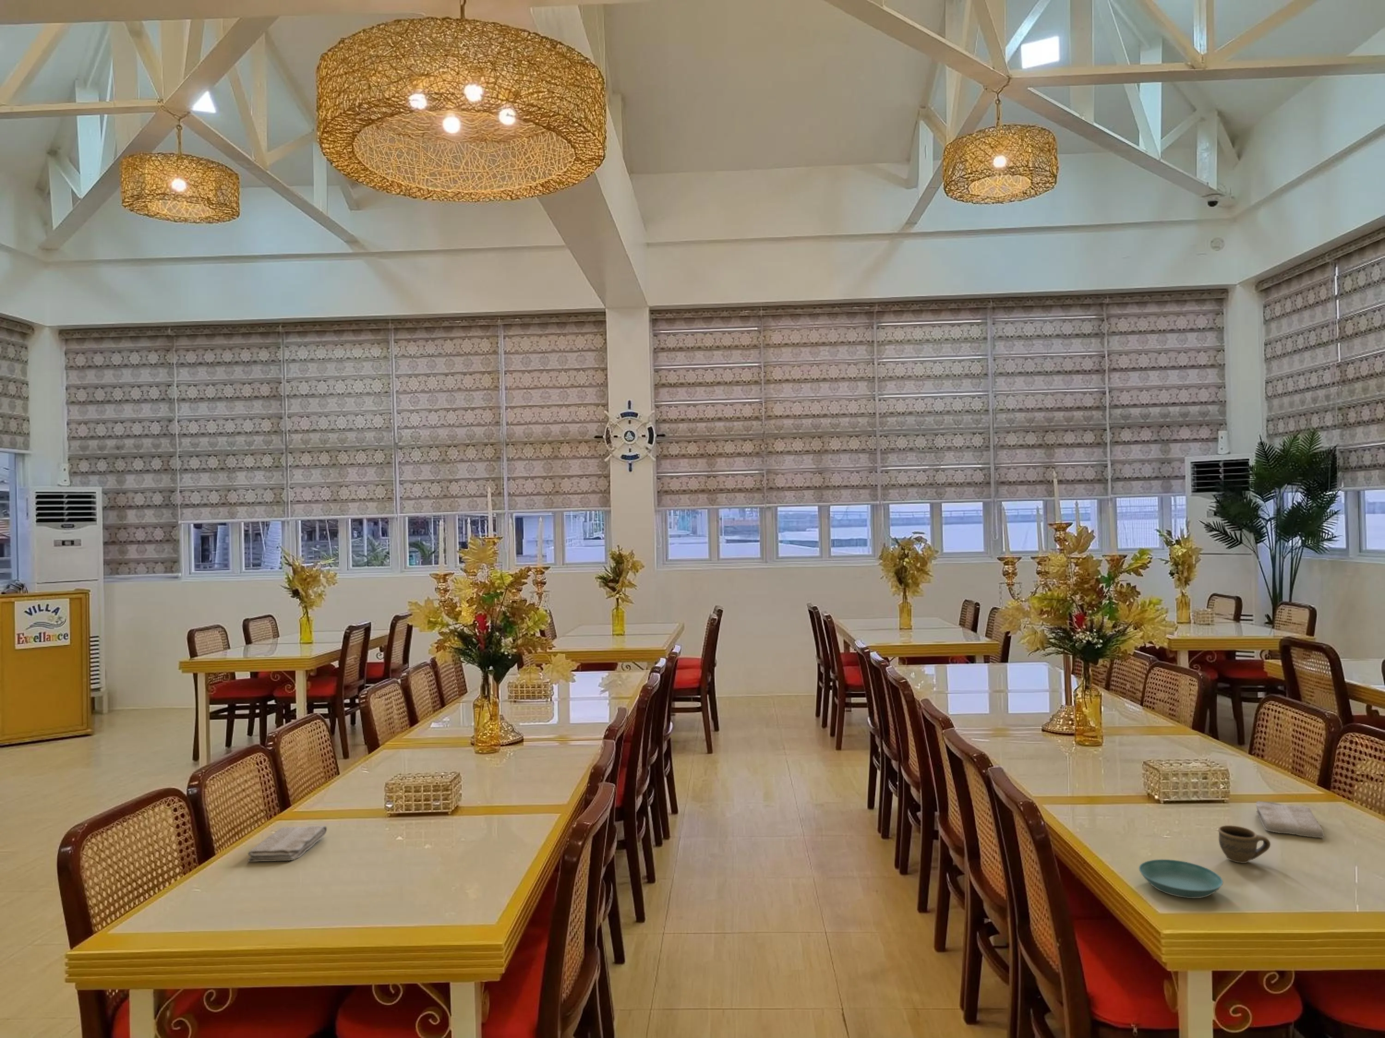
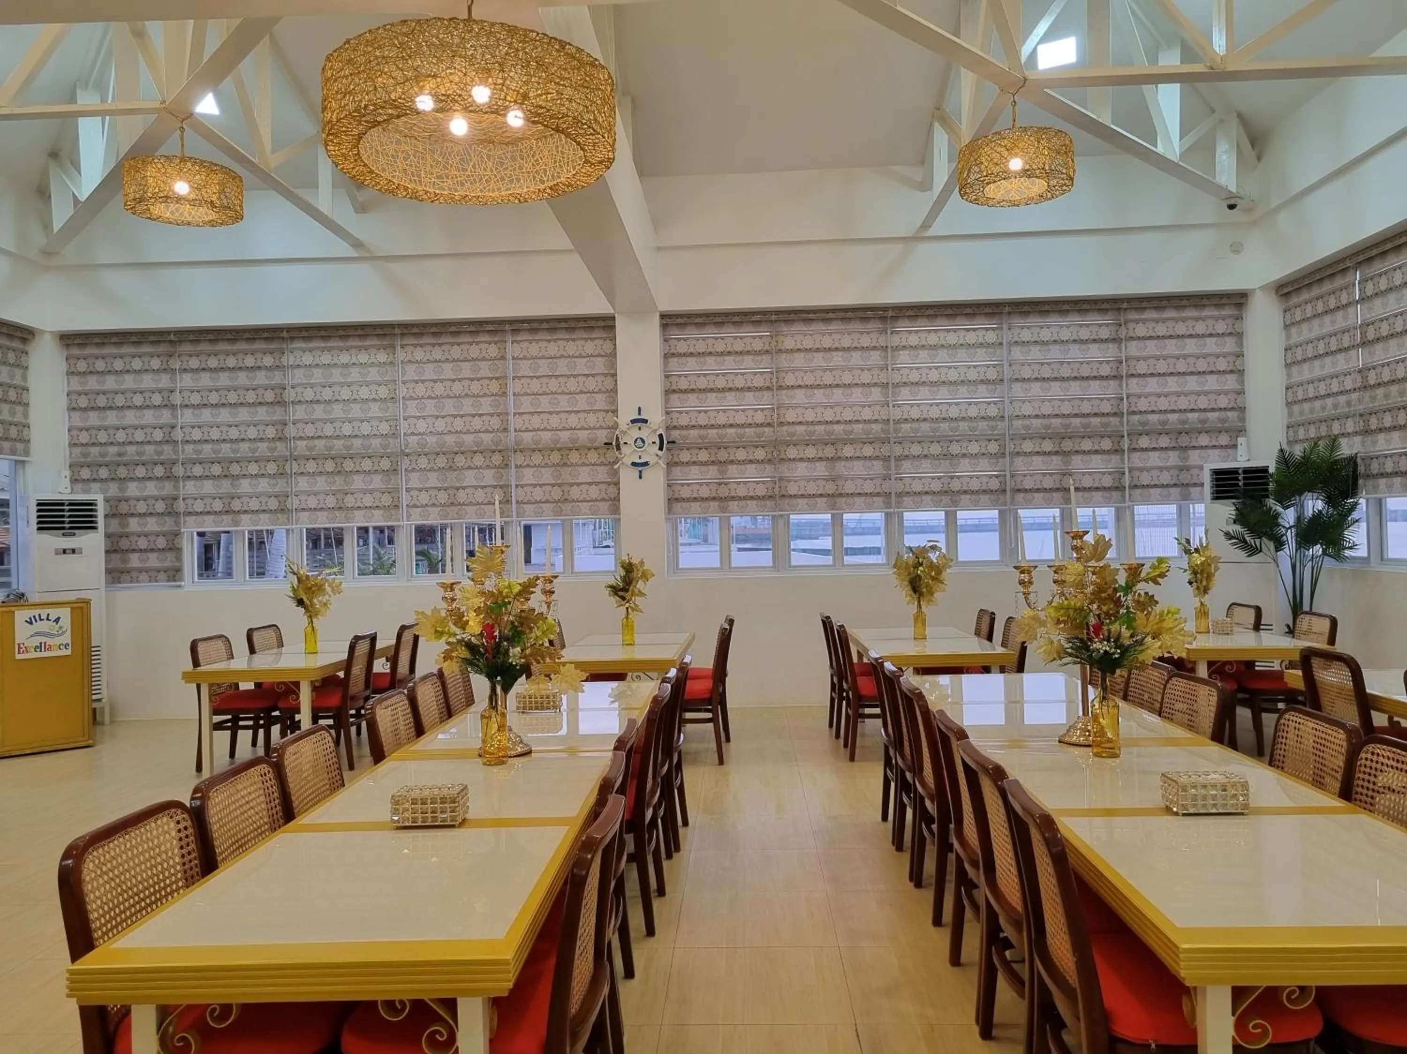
- washcloth (288, 842)
- saucer (1180, 880)
- cup (1244, 846)
- washcloth (1288, 818)
